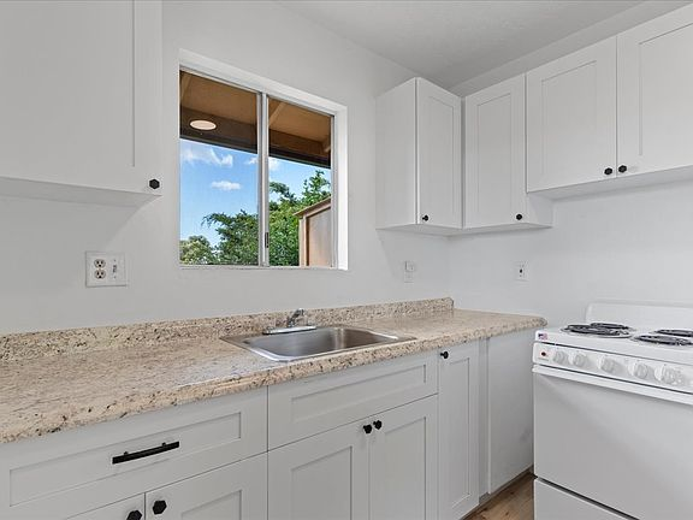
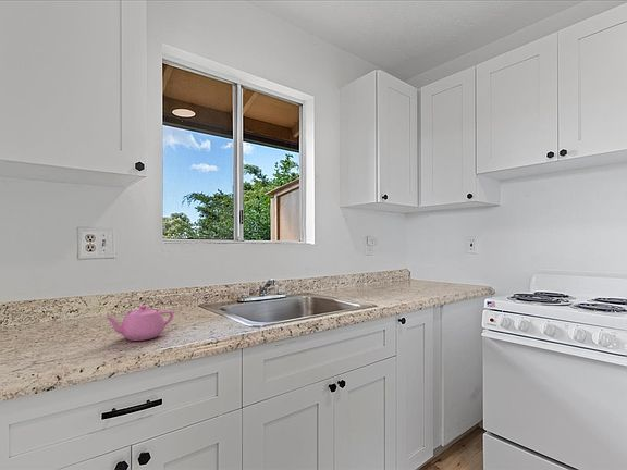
+ teapot (140, 321)
